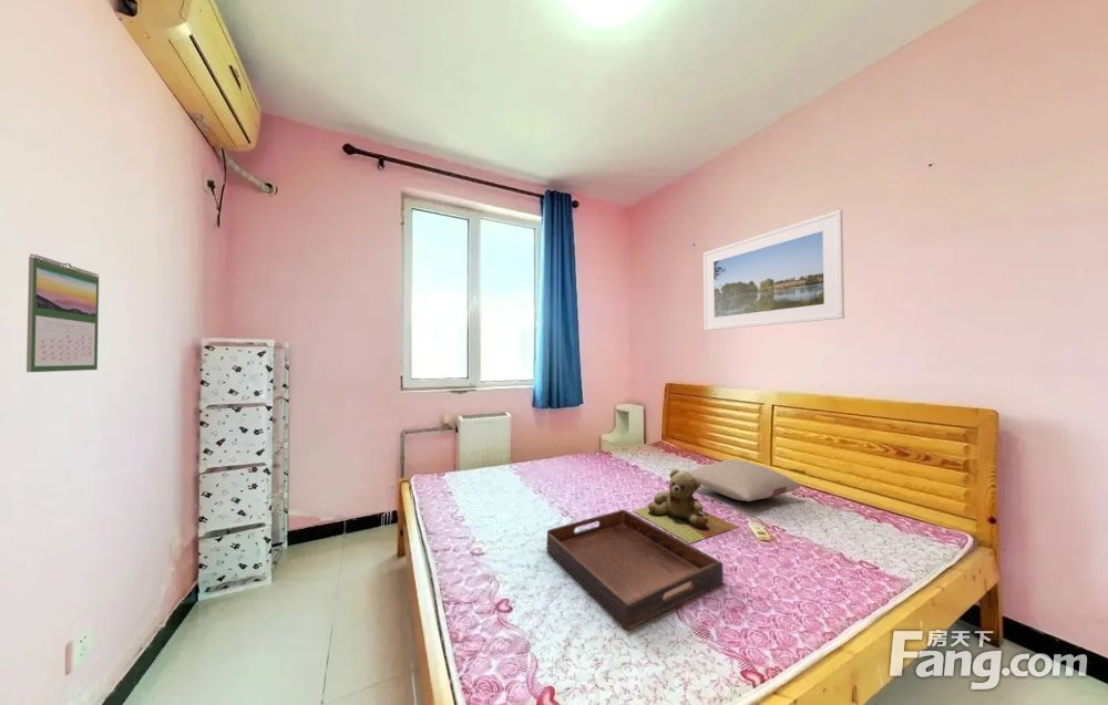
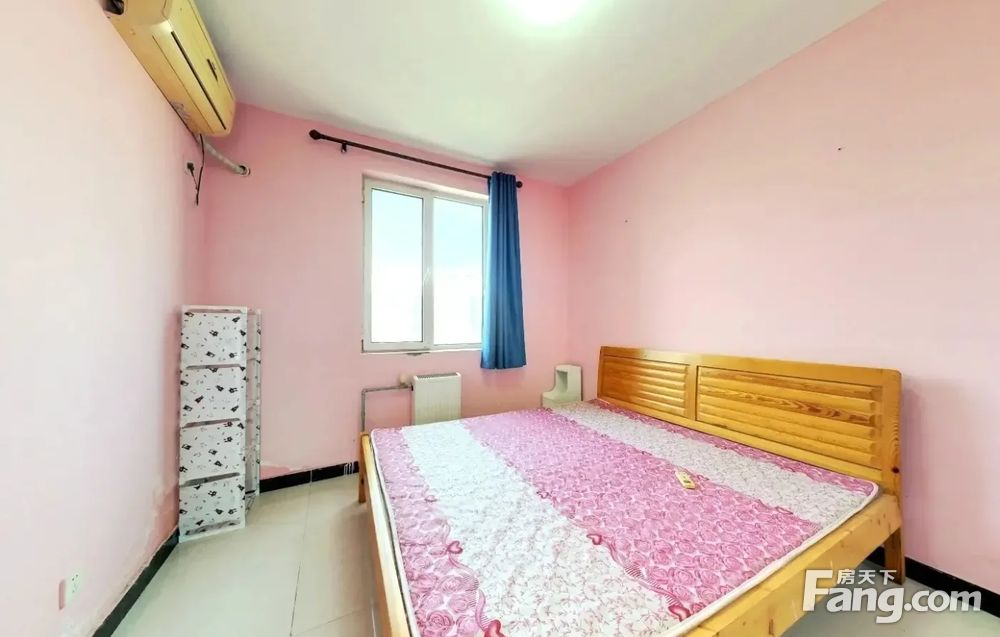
- calendar (66, 317)
- teddy bear (683, 495)
- pillow (738, 479)
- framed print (761, 280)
- serving tray (625, 554)
